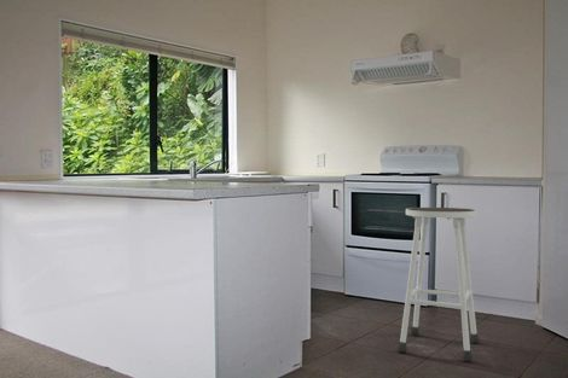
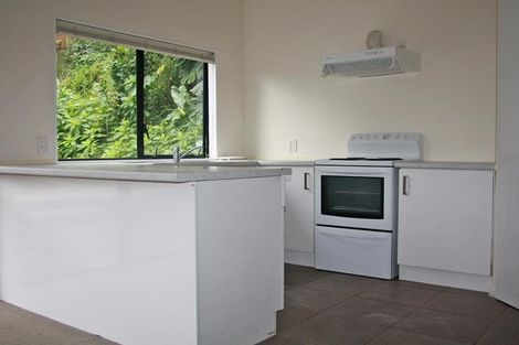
- stool (436, 290)
